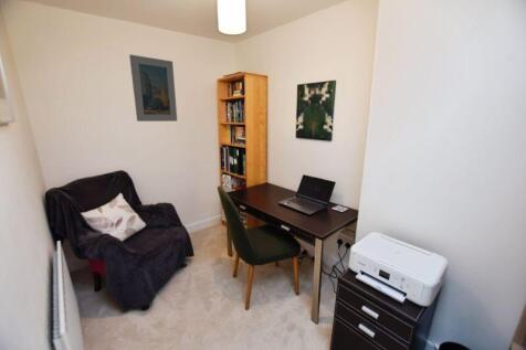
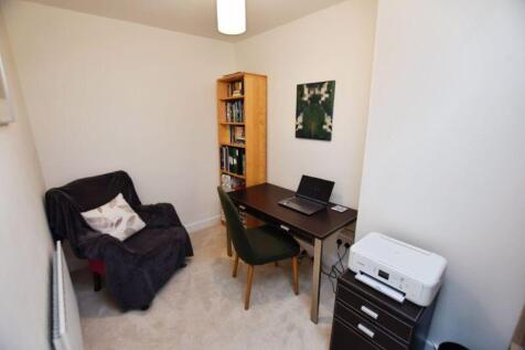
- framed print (155, 91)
